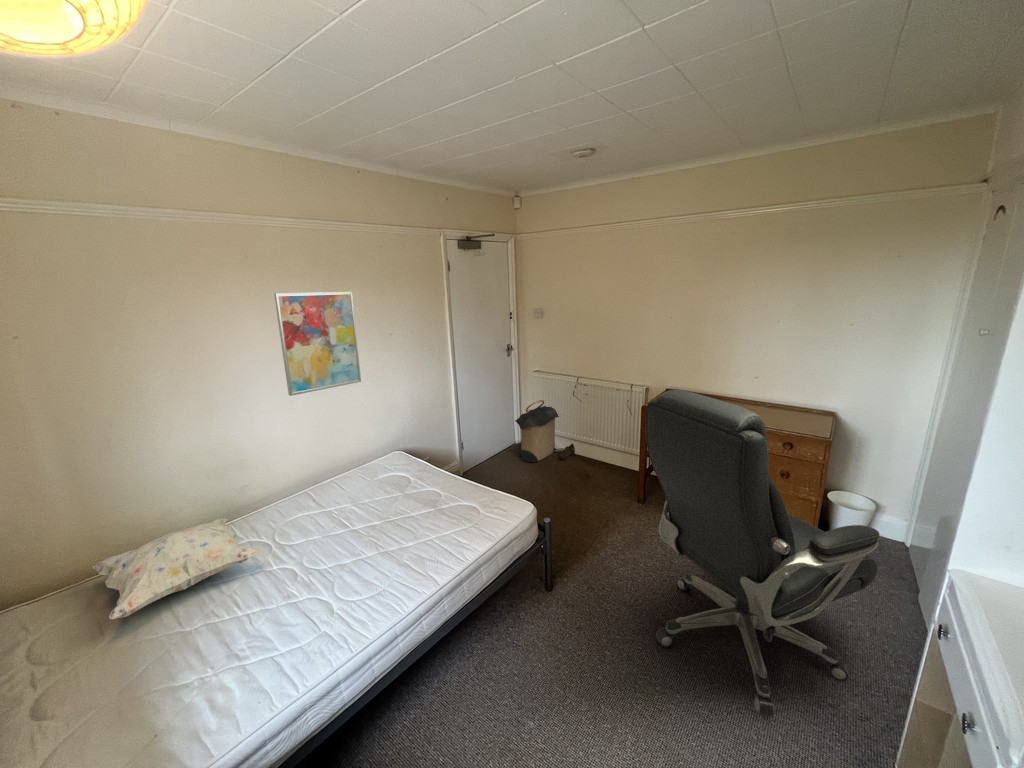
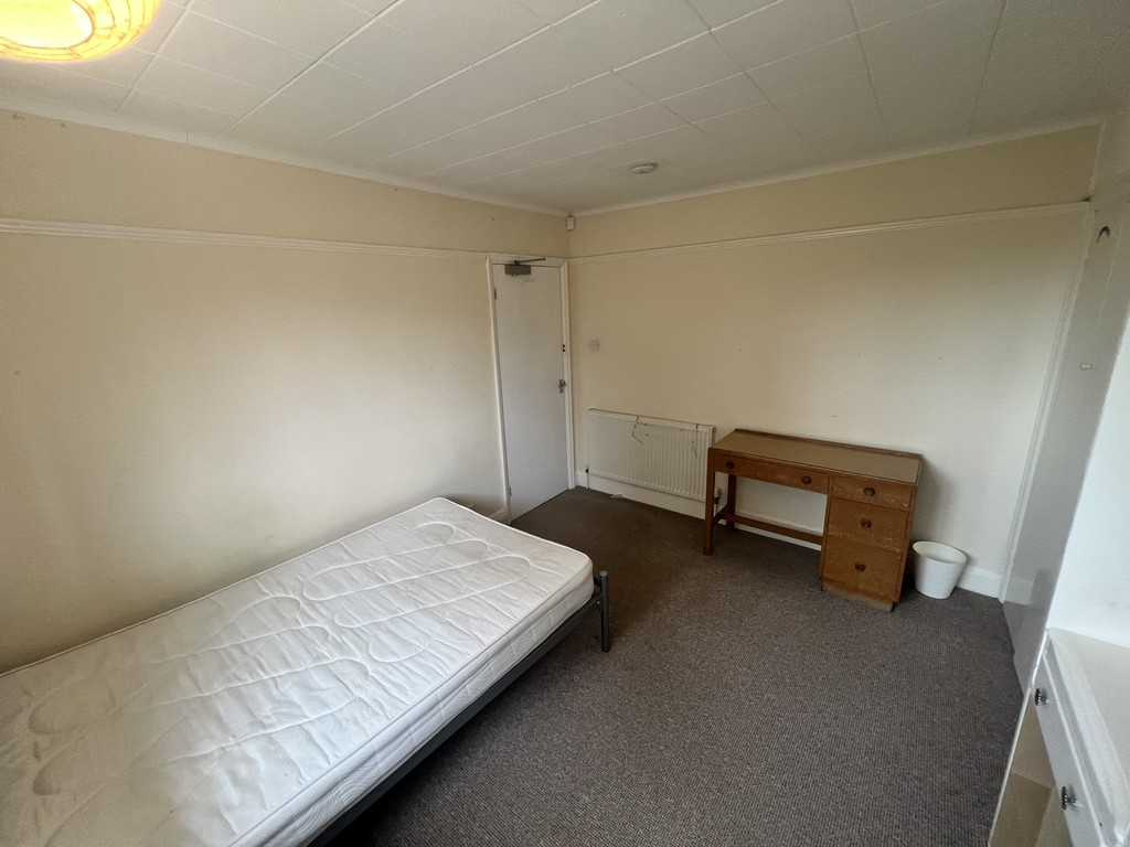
- chair (750, 522)
- decorative pillow (178, 559)
- laundry hamper (538, 426)
- shoe (566, 451)
- wall art (321, 341)
